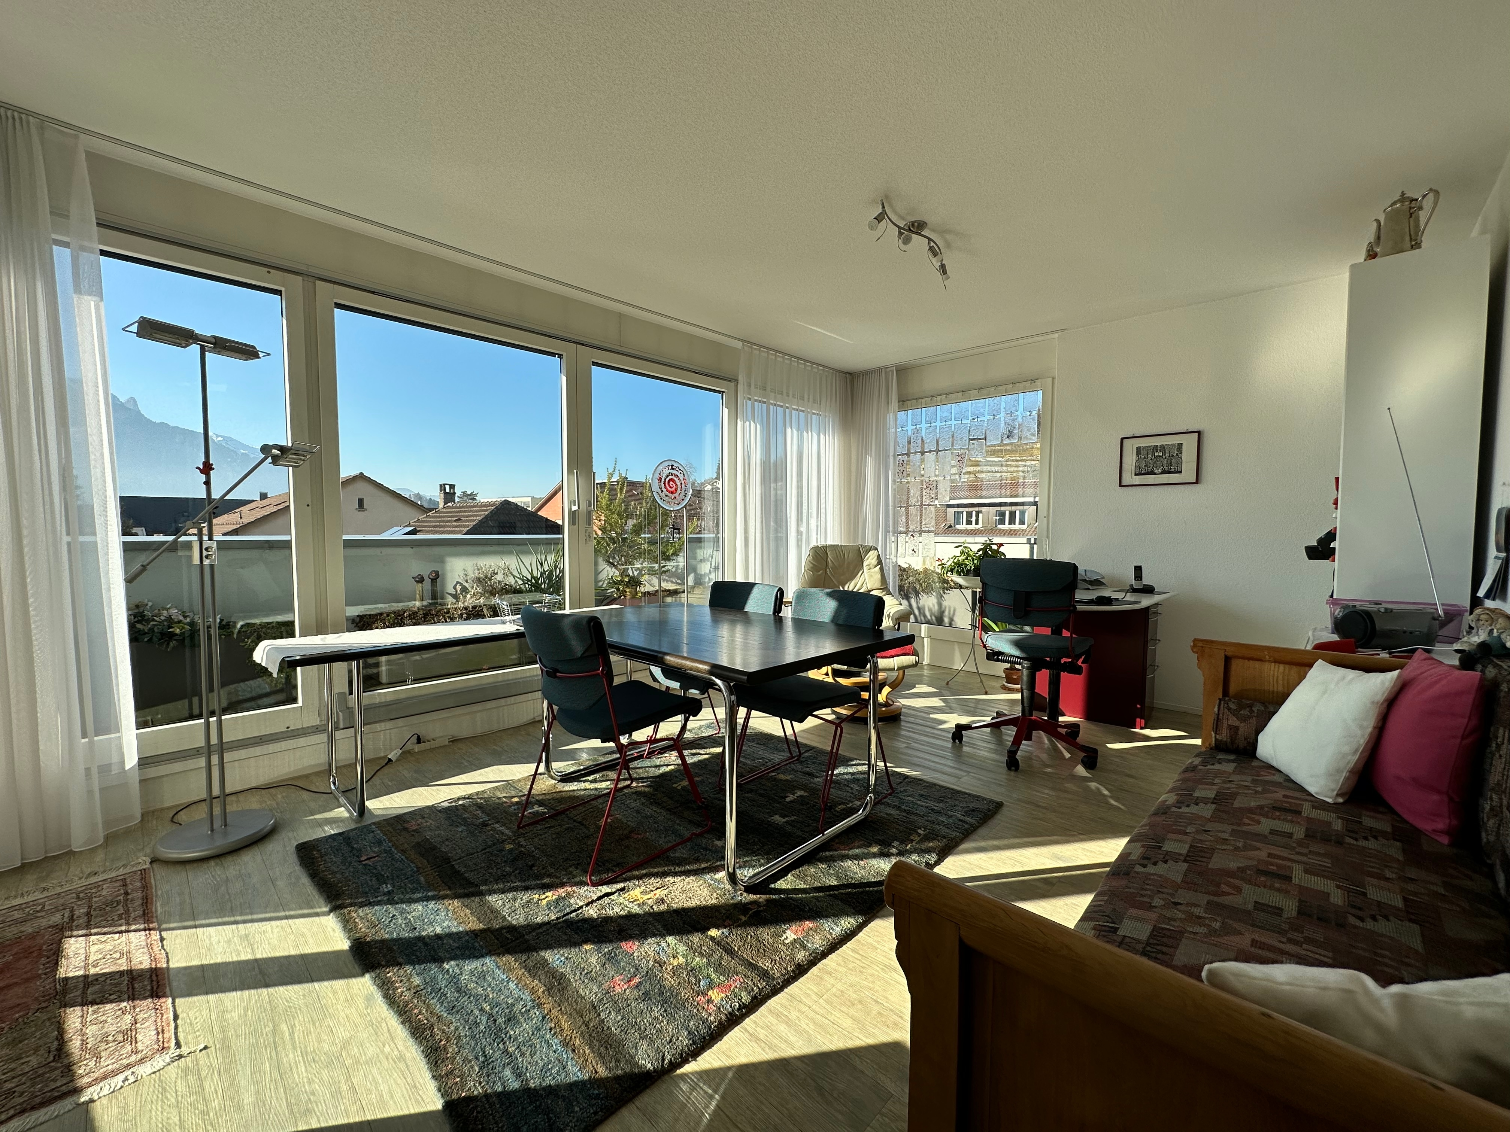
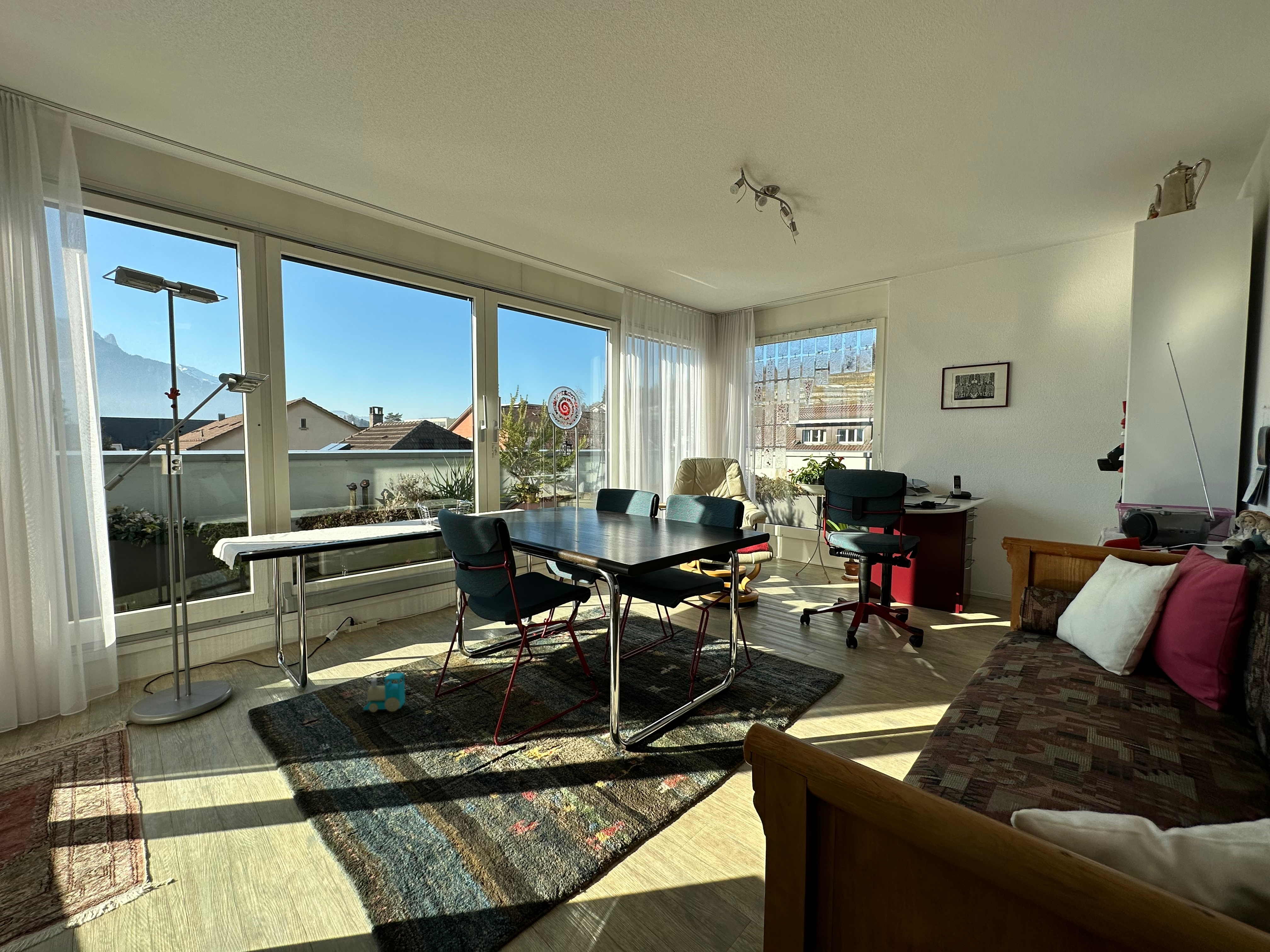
+ toy train (383, 692)
